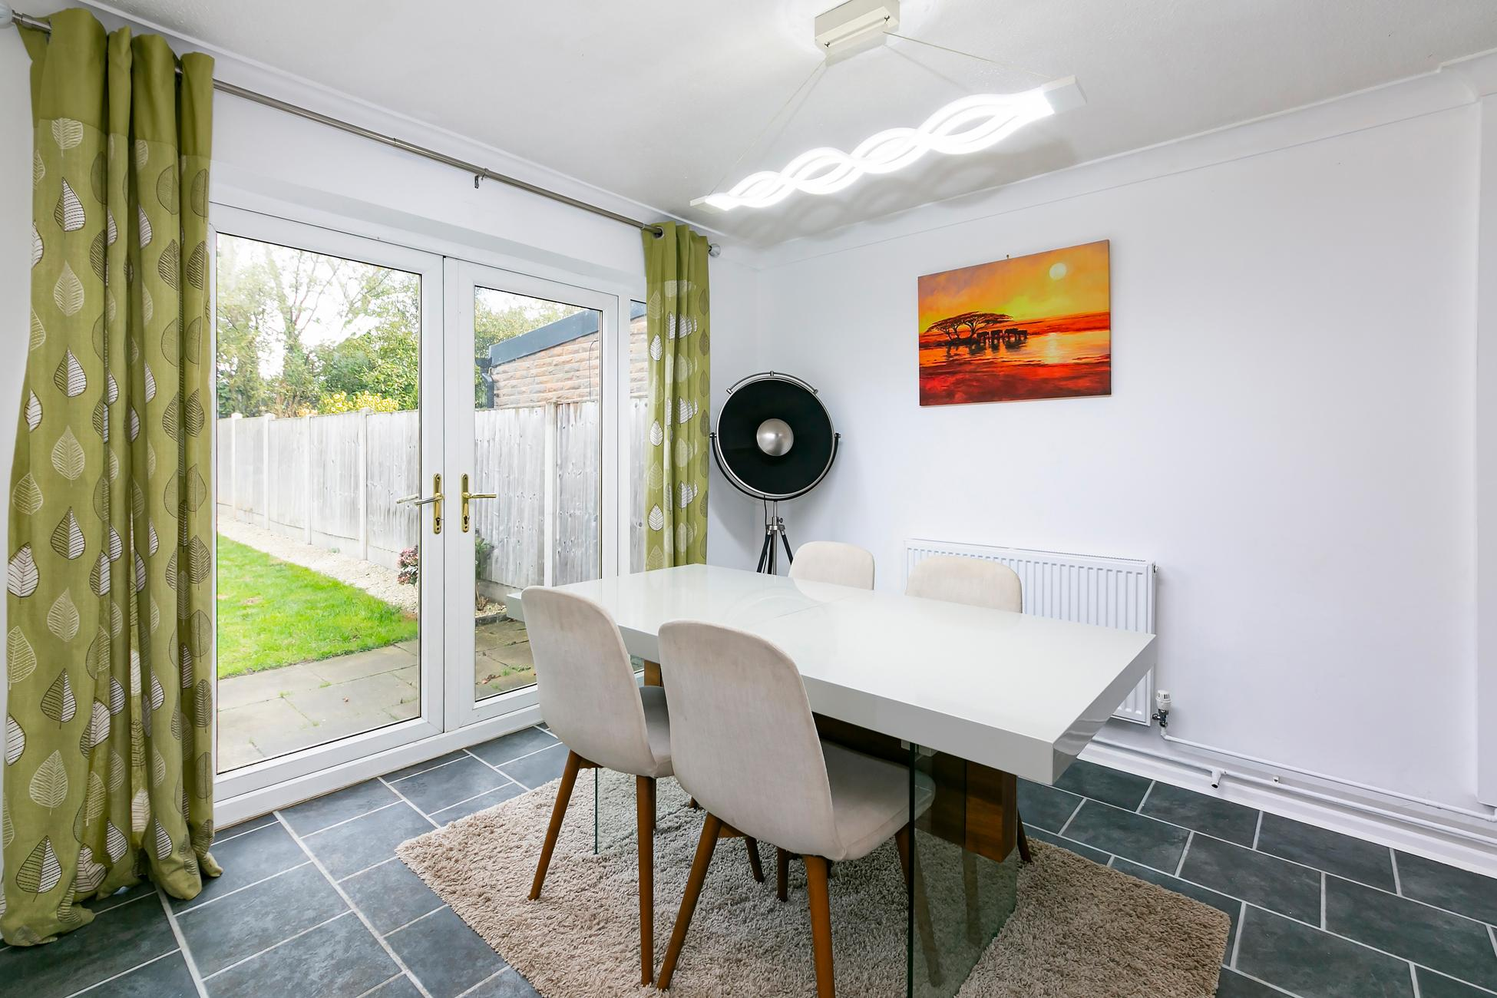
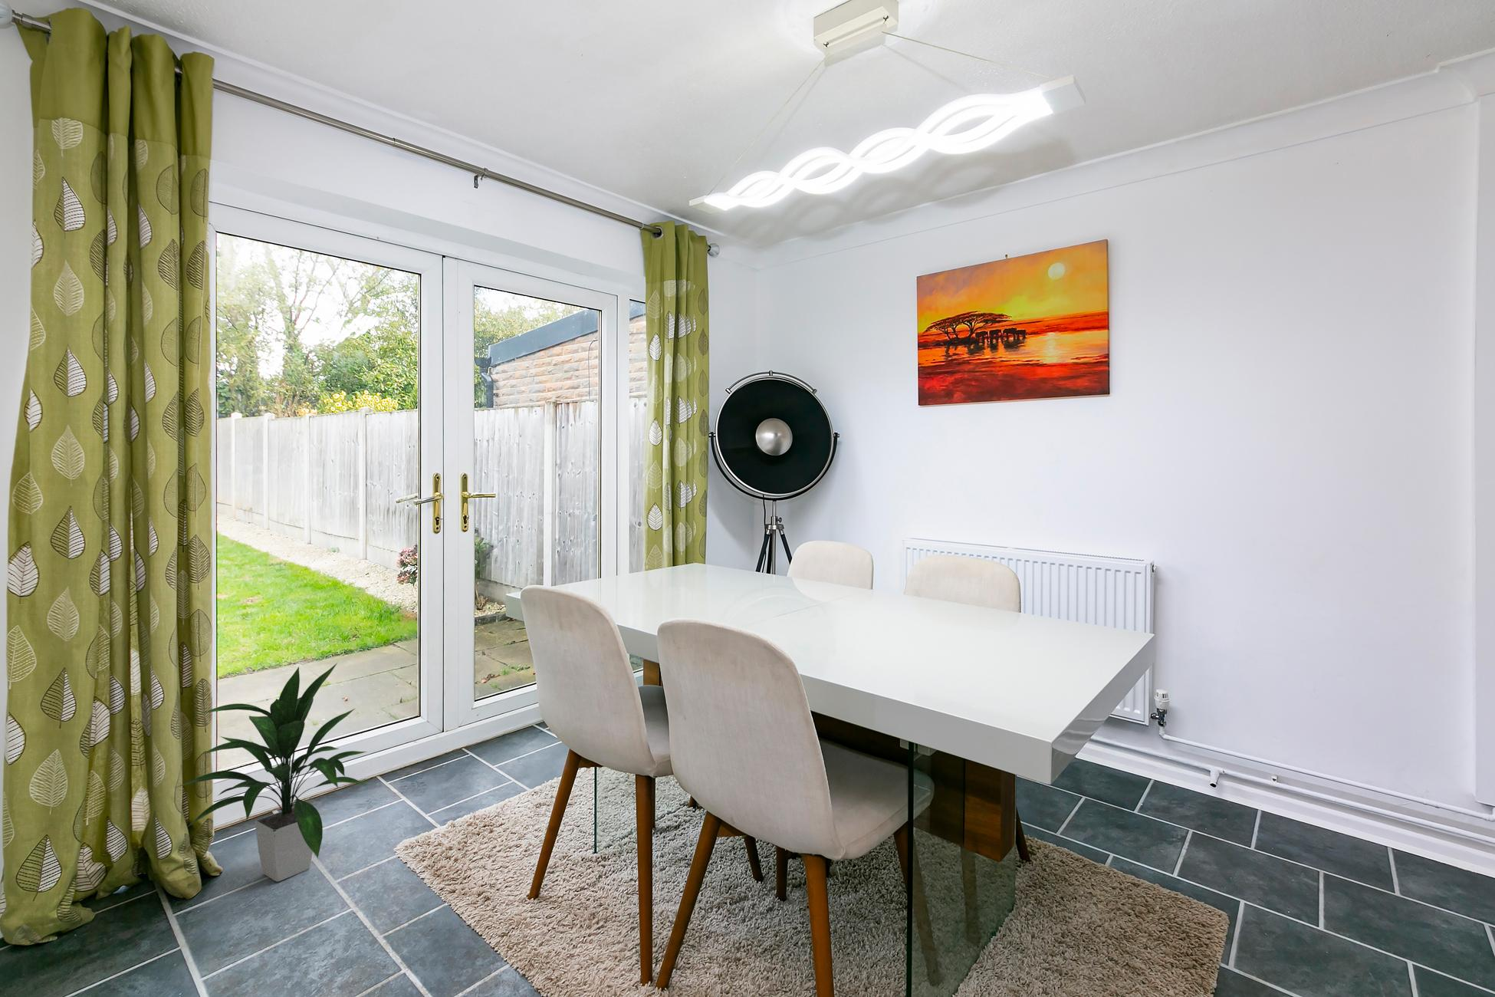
+ indoor plant (285, 773)
